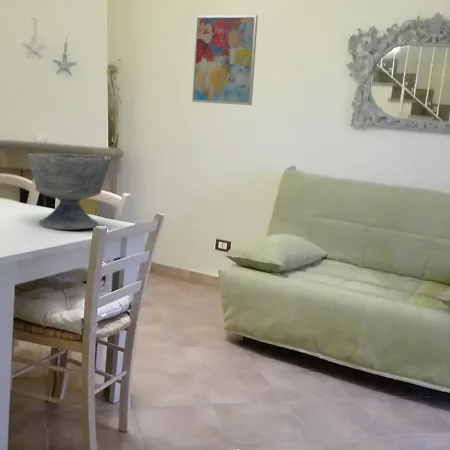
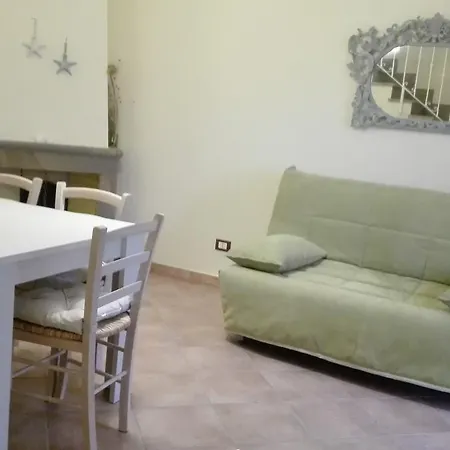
- wall art (223, 60)
- bowl (69, 189)
